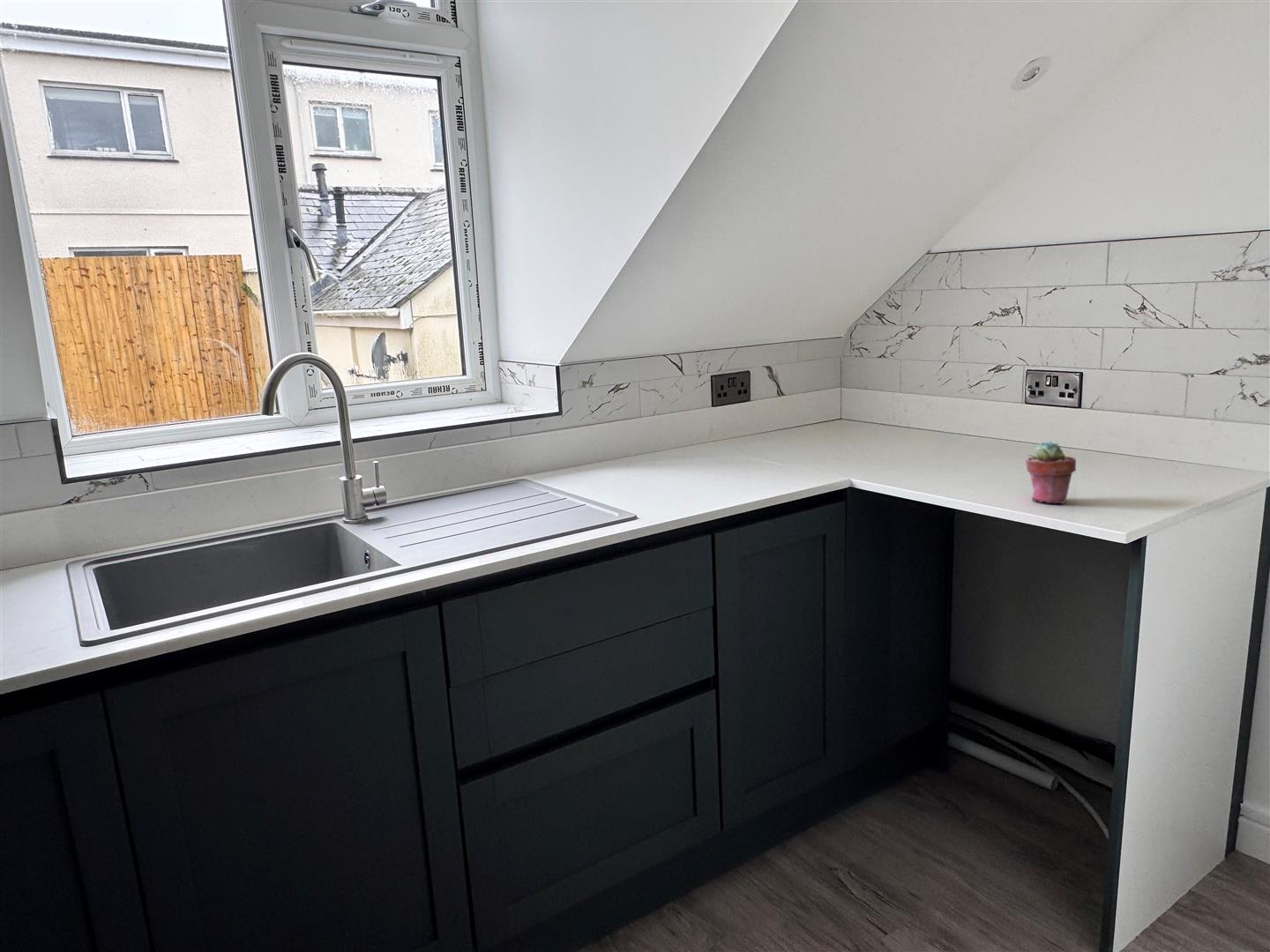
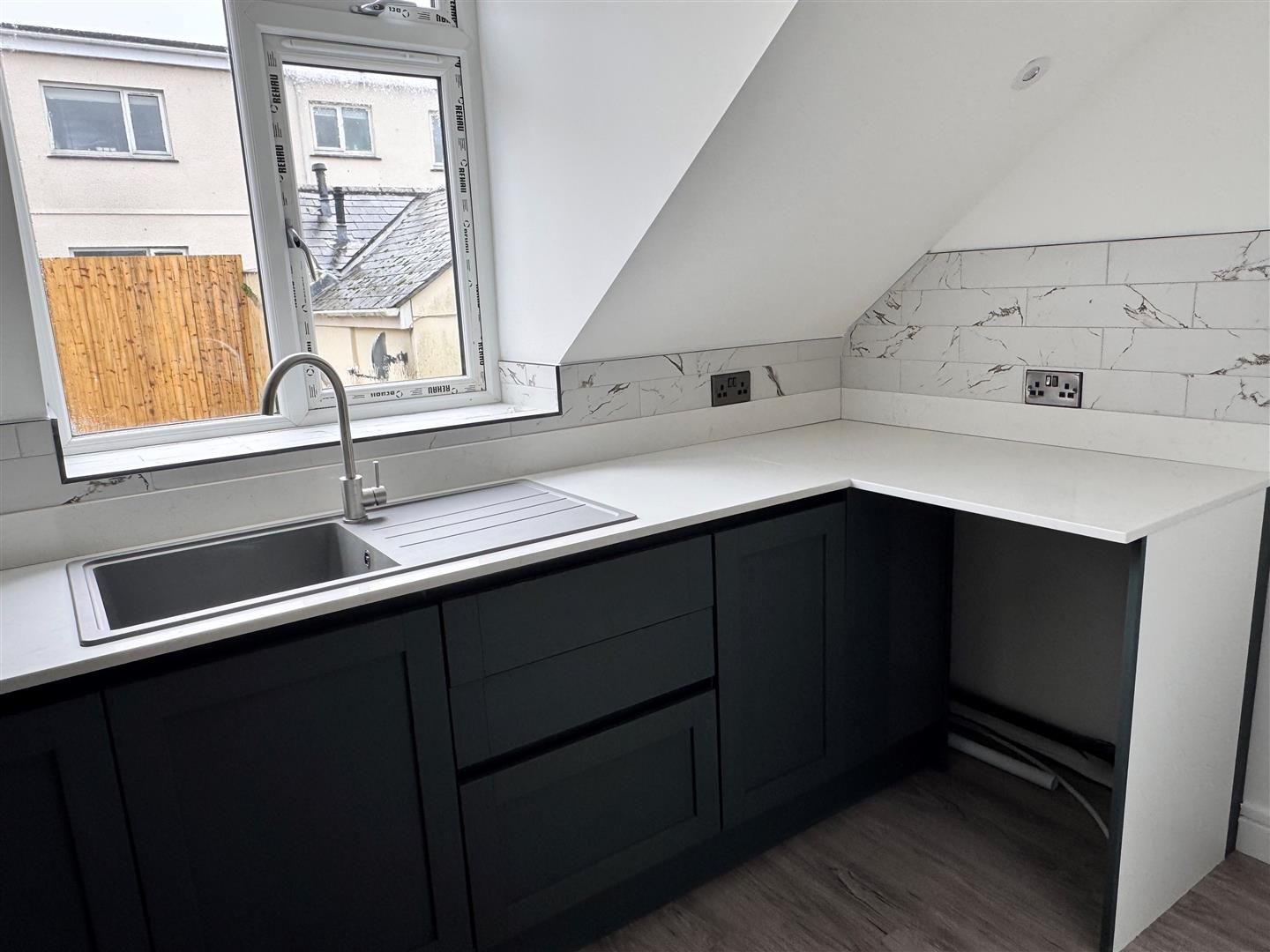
- potted succulent (1050, 471)
